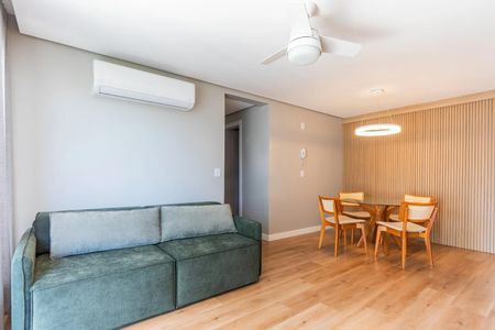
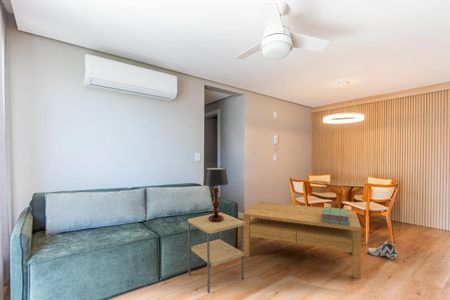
+ table lamp (215, 194)
+ sneaker (381, 247)
+ coffee table (300, 233)
+ side table (216, 248)
+ stack of books (335, 215)
